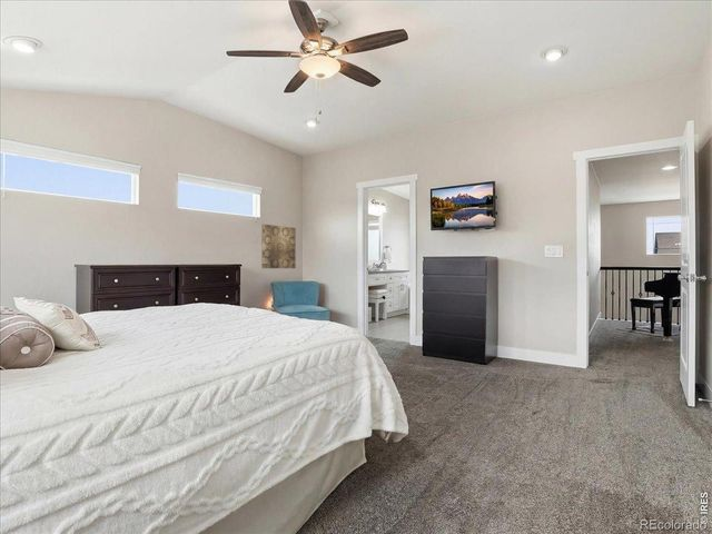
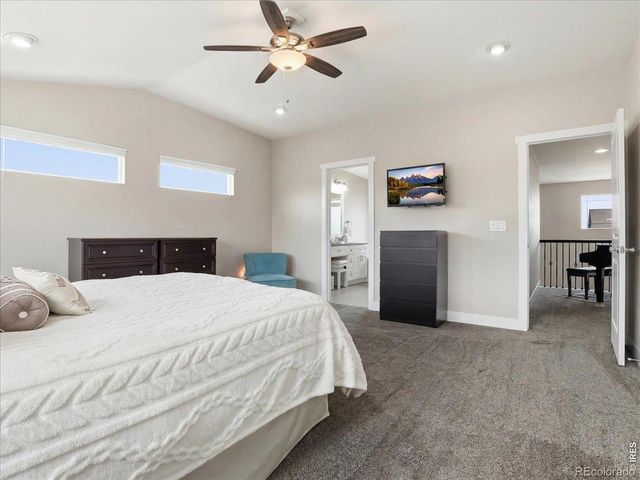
- wall art (279, 247)
